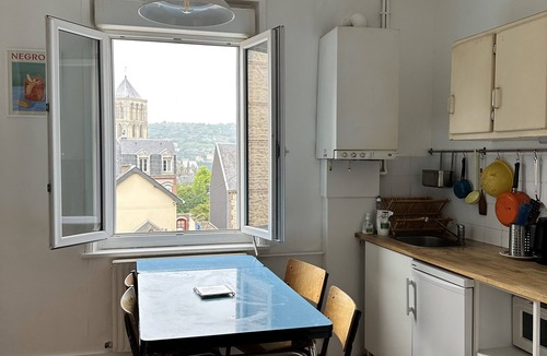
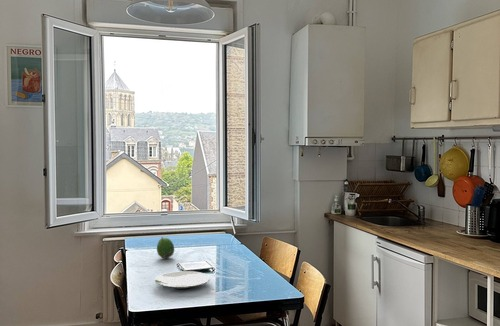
+ fruit (165, 247)
+ plate (182, 282)
